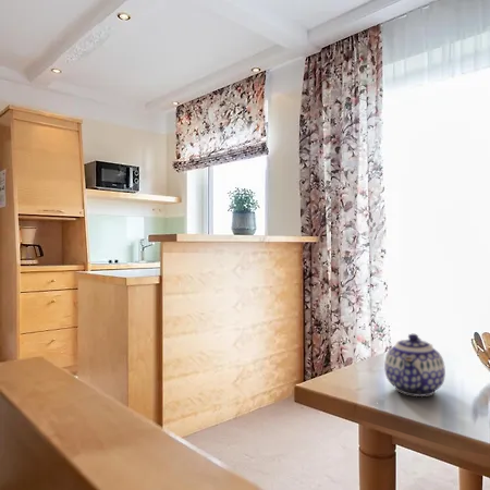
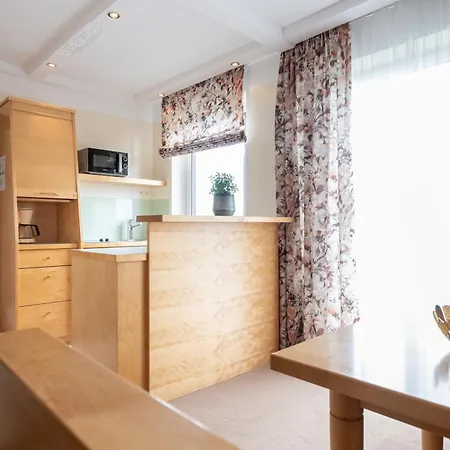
- teapot (414, 362)
